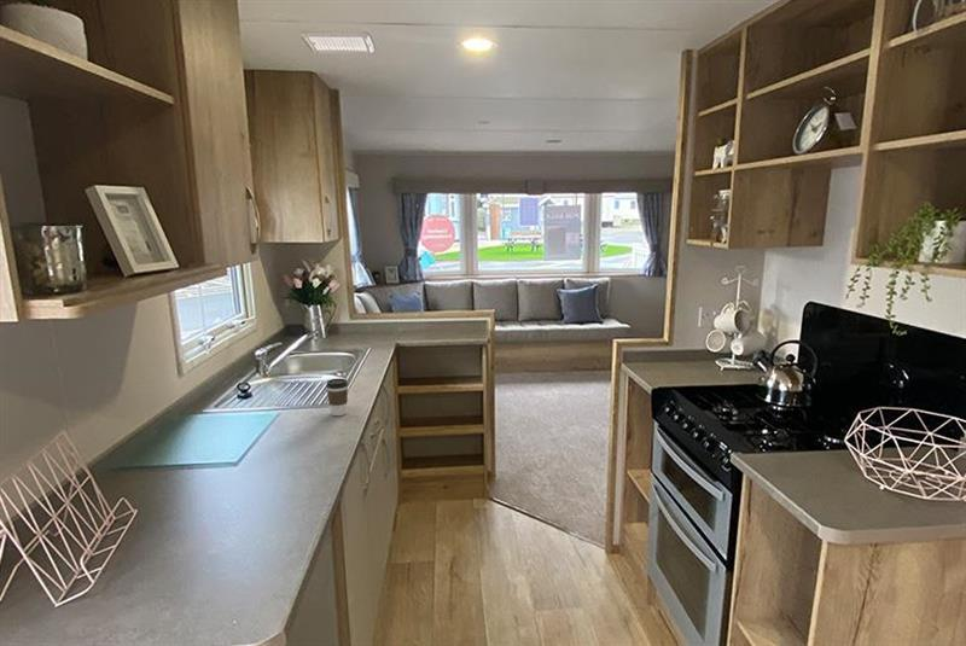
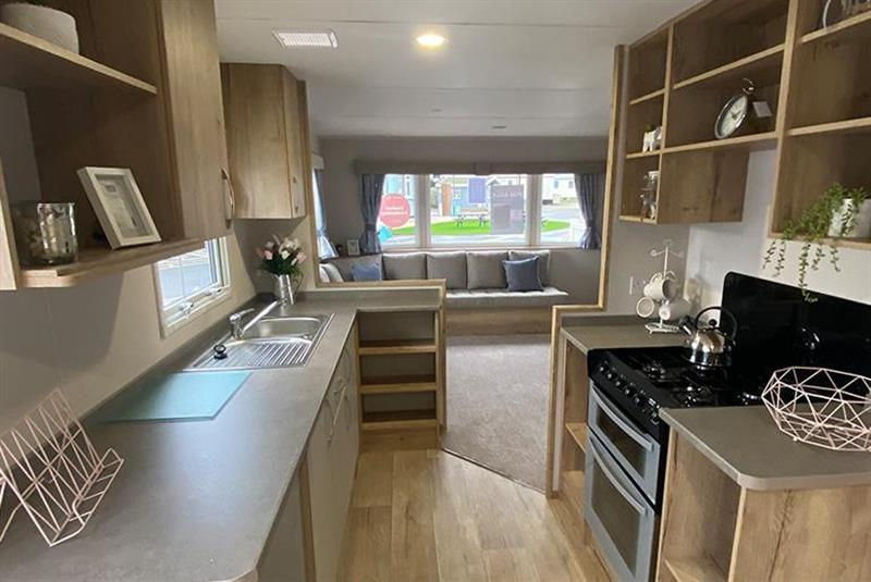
- coffee cup (337, 396)
